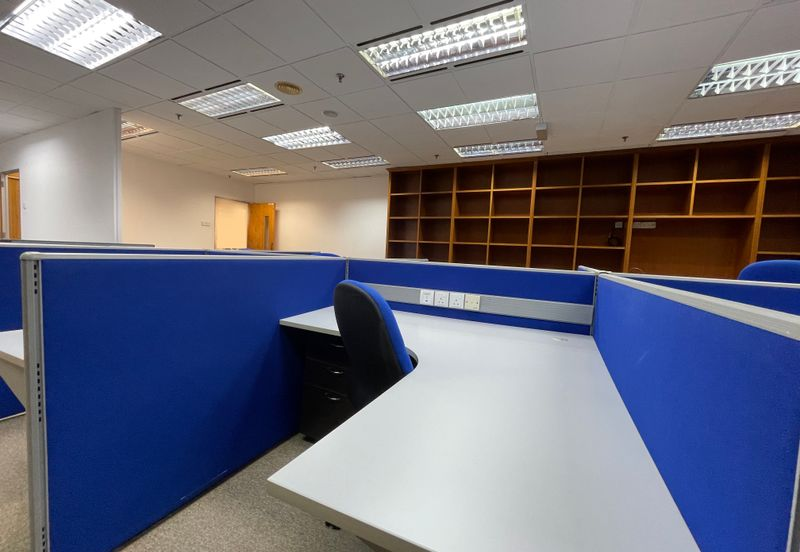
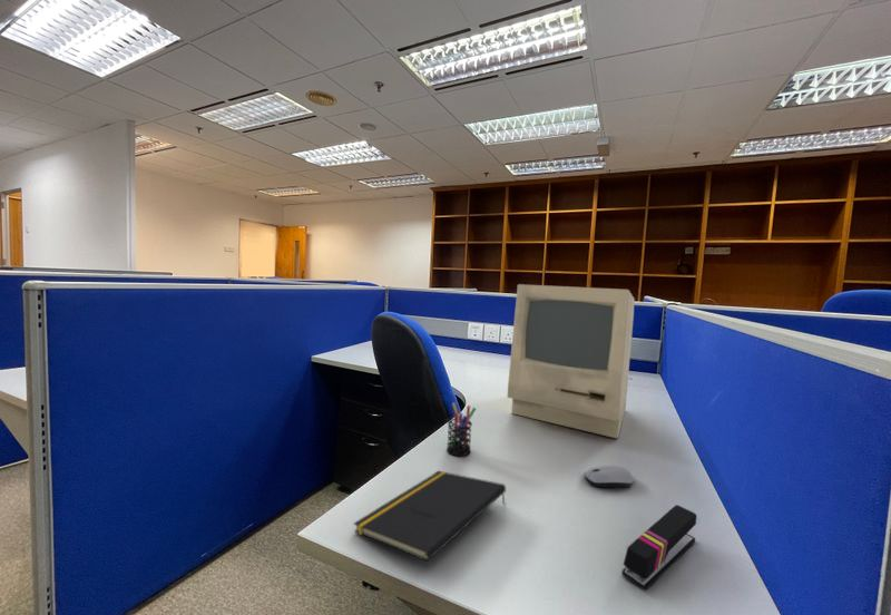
+ pen holder (462, 426)
+ notepad (434, 506)
+ computer monitor (572, 351)
+ computer mouse (609, 474)
+ stapler (662, 541)
